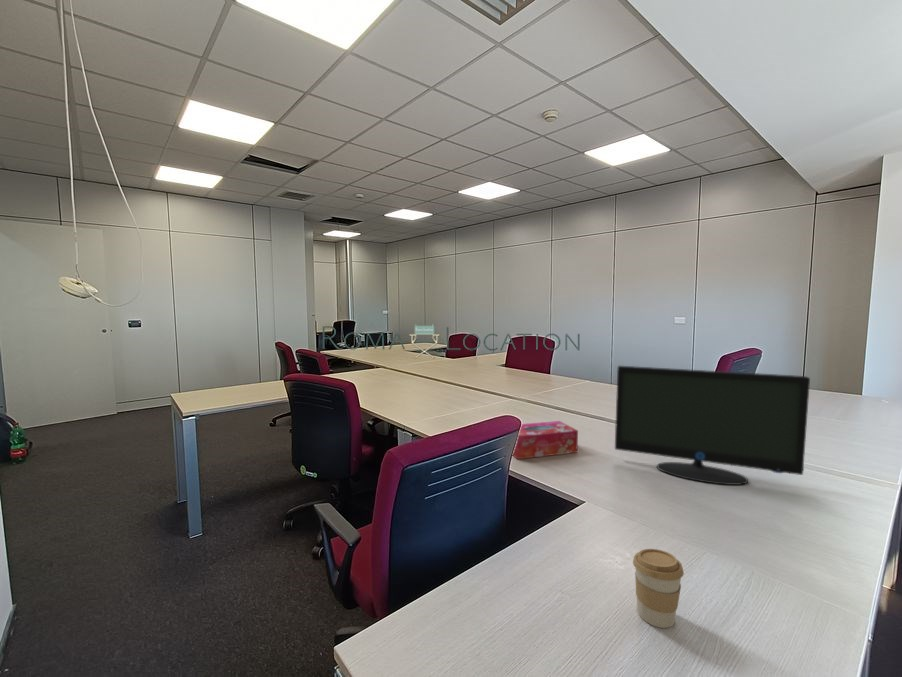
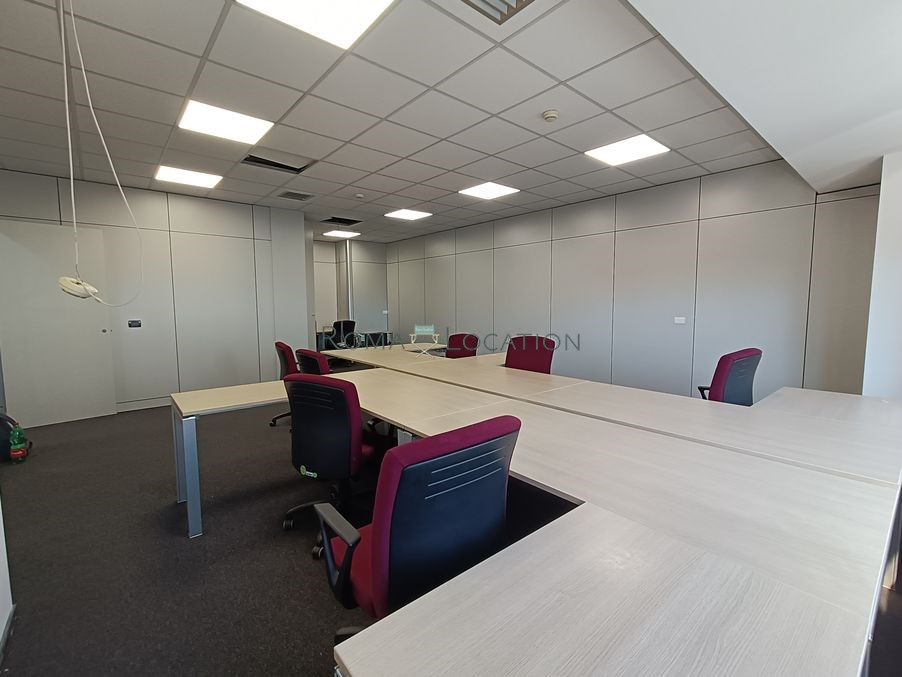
- tissue box (539, 438)
- monitor (703, 423)
- coffee cup (656, 585)
